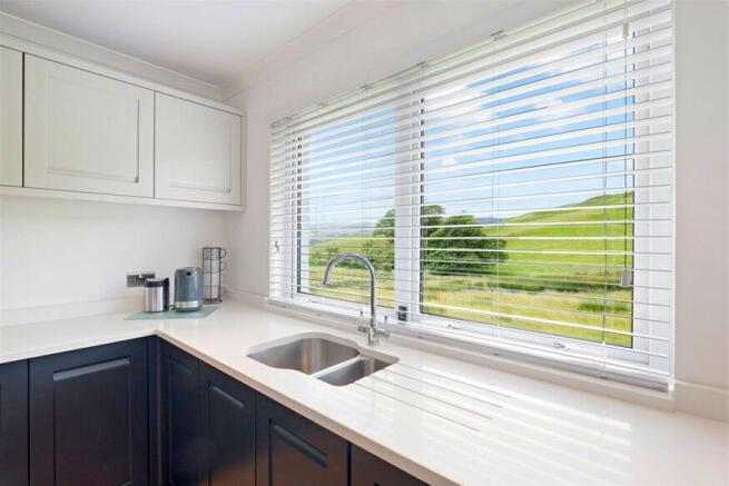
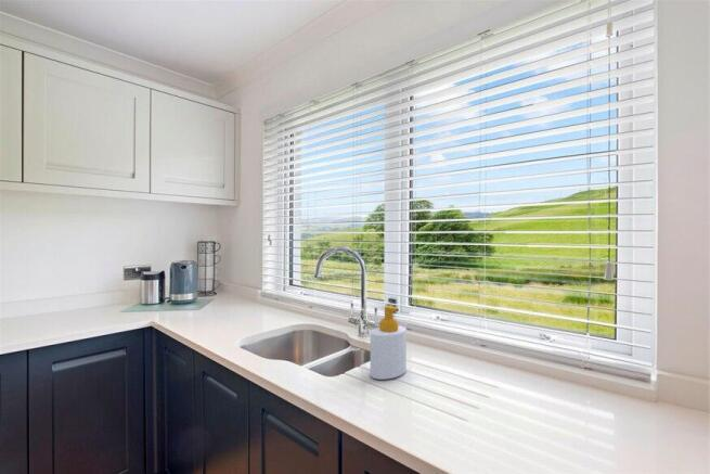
+ soap bottle (388, 340)
